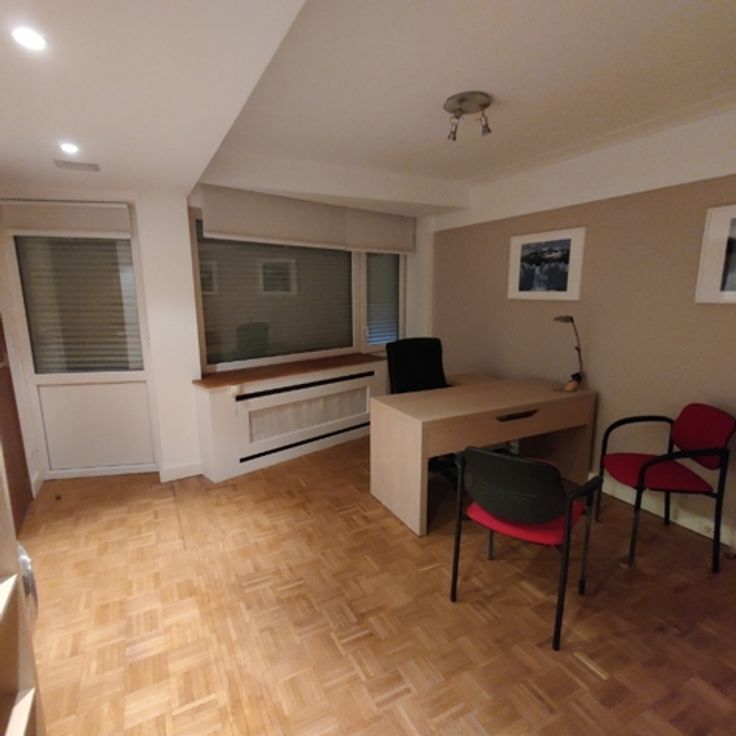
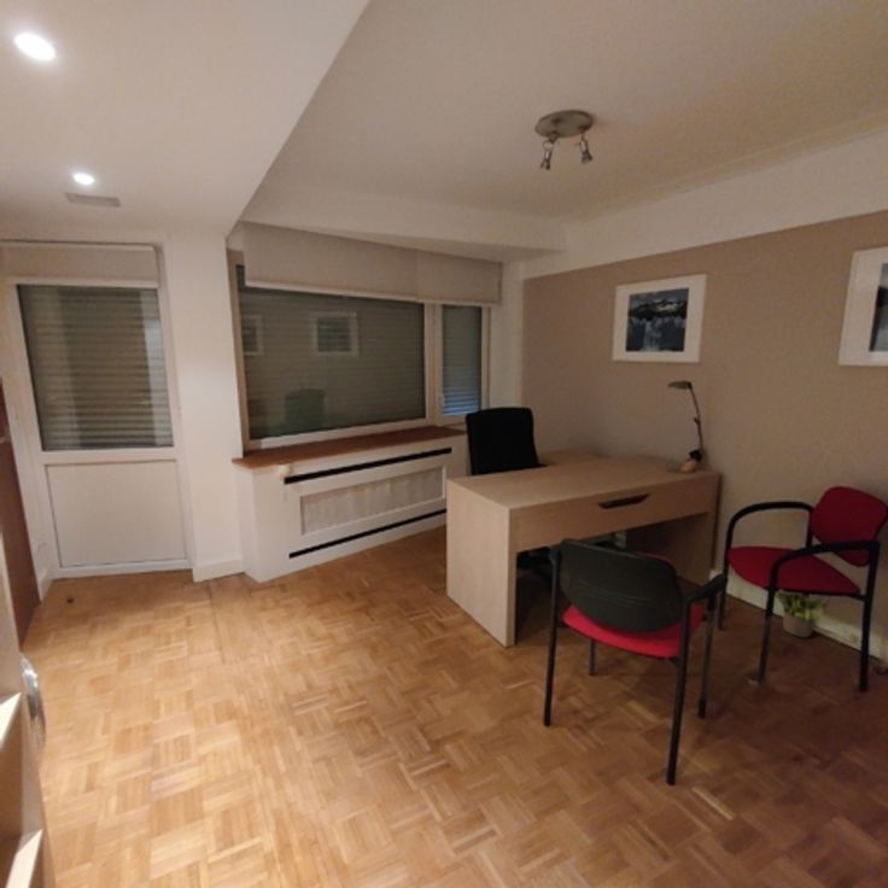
+ potted plant (794, 603)
